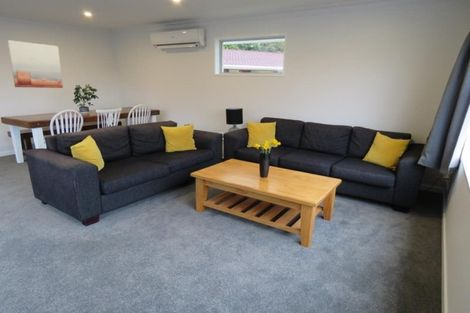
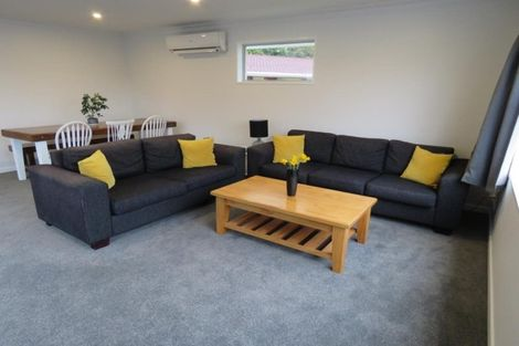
- wall art (37, 65)
